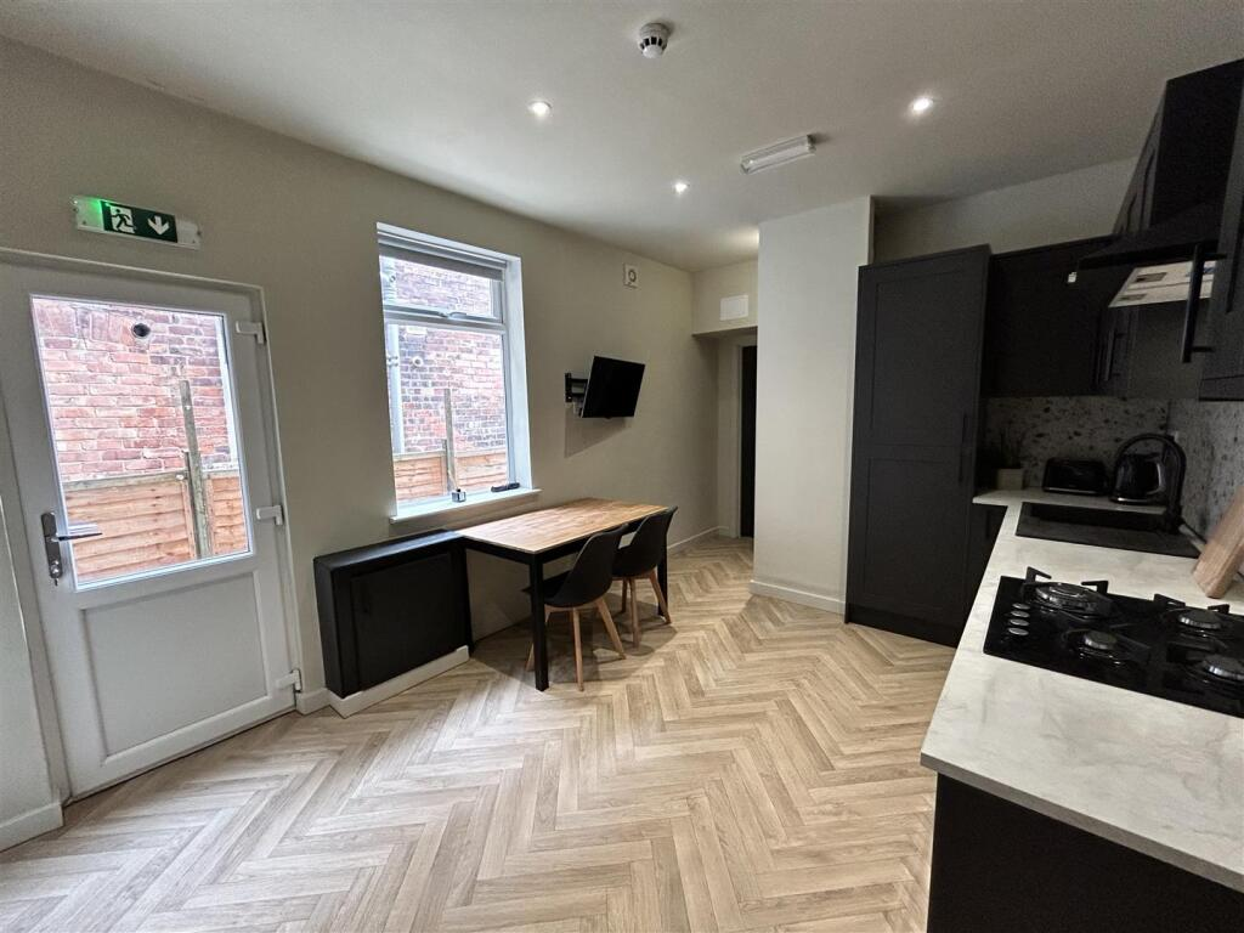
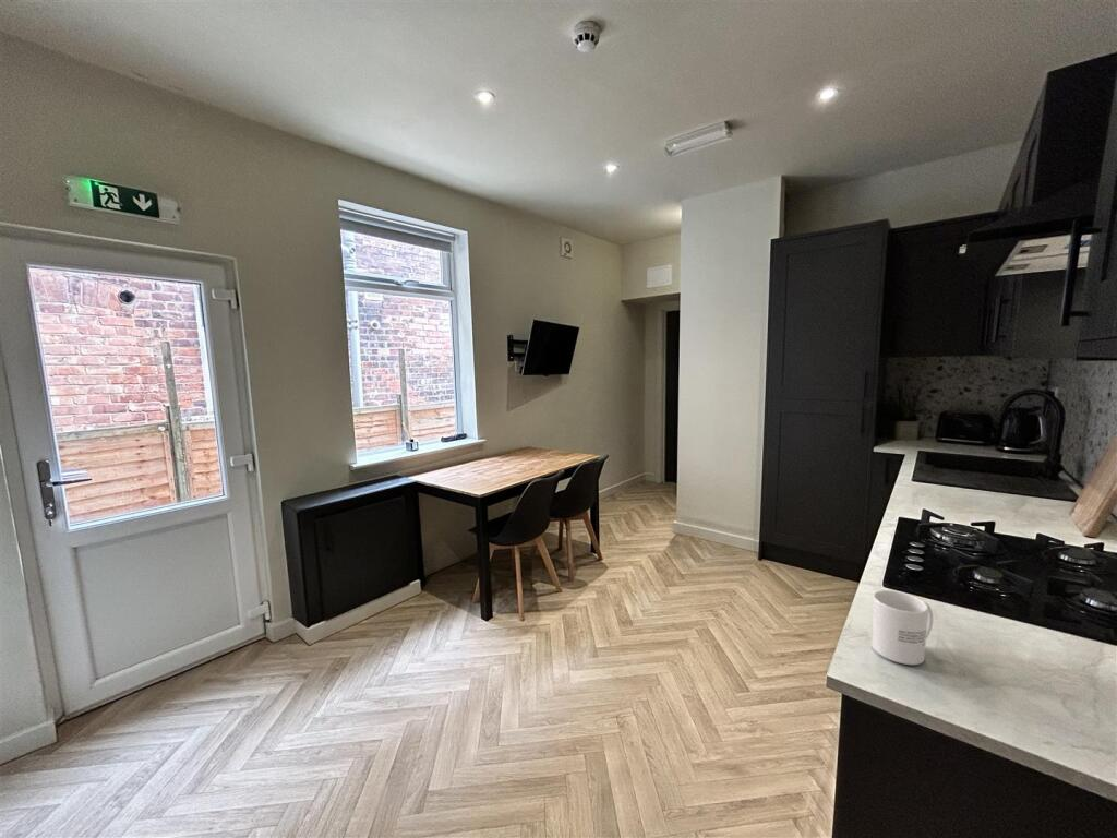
+ mug (900, 623)
